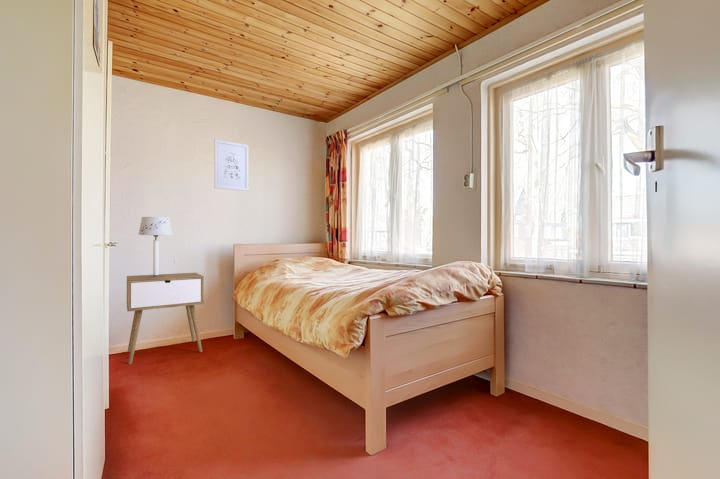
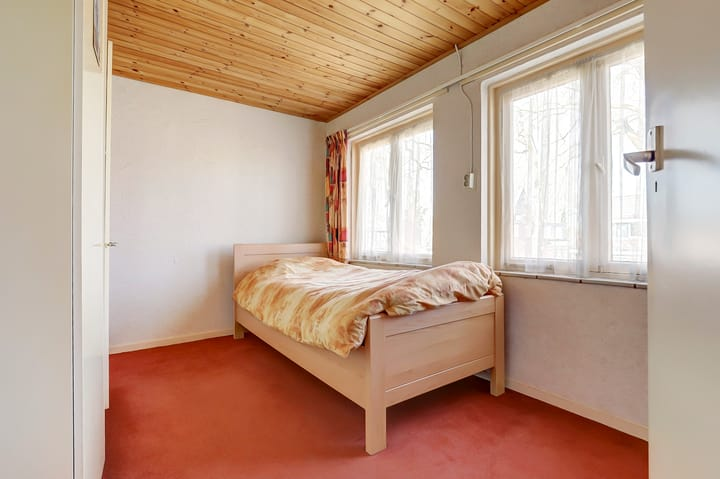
- wall art (231, 166)
- nightstand (165, 307)
- table lamp (155, 246)
